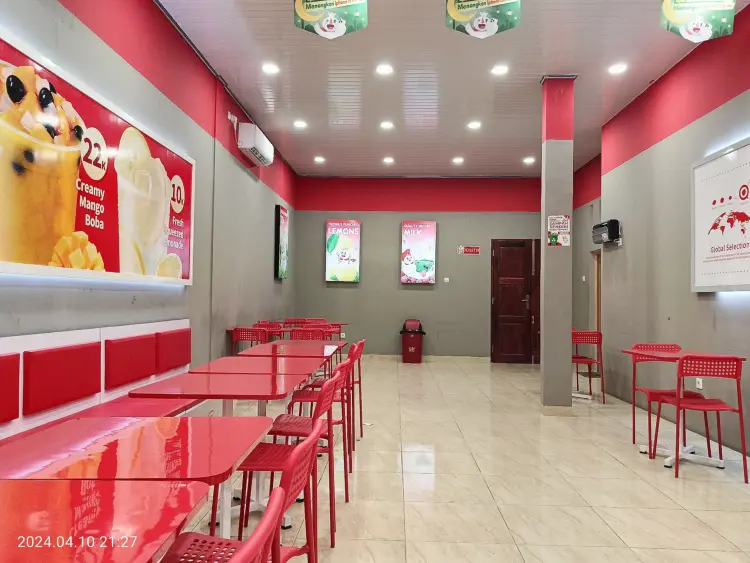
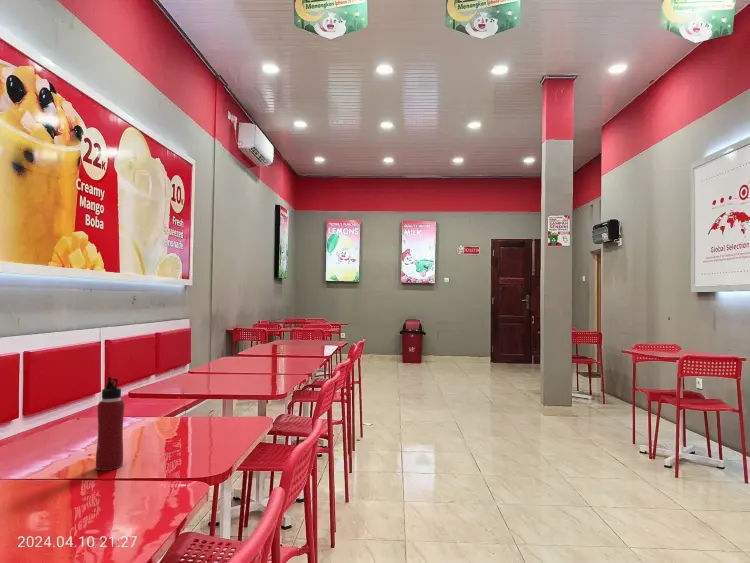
+ water bottle (110, 421)
